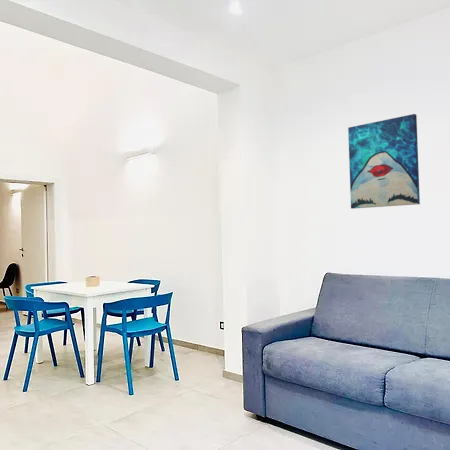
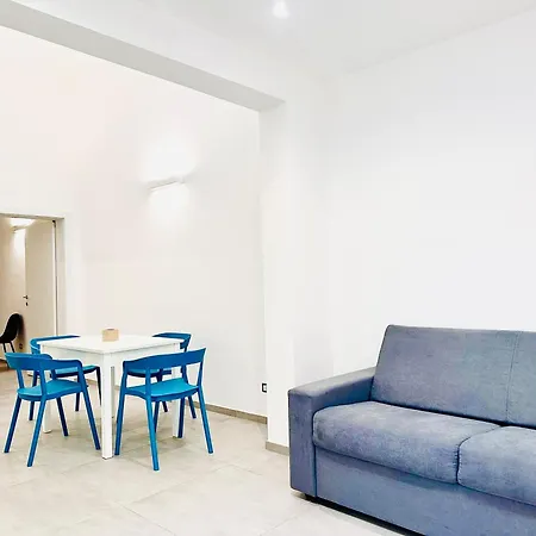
- wall art (382, 163)
